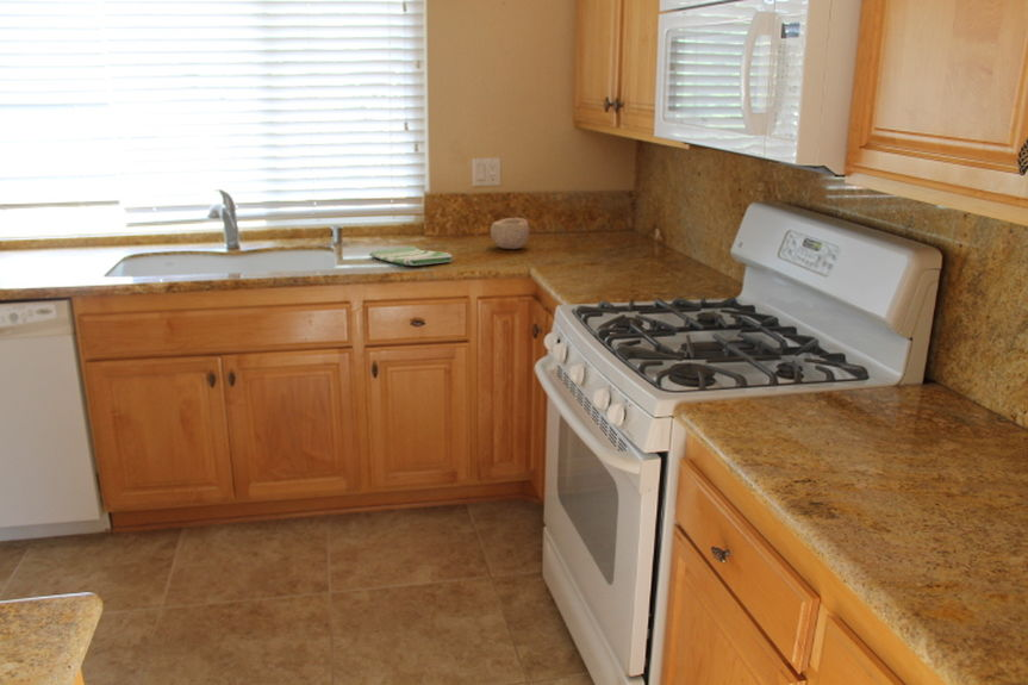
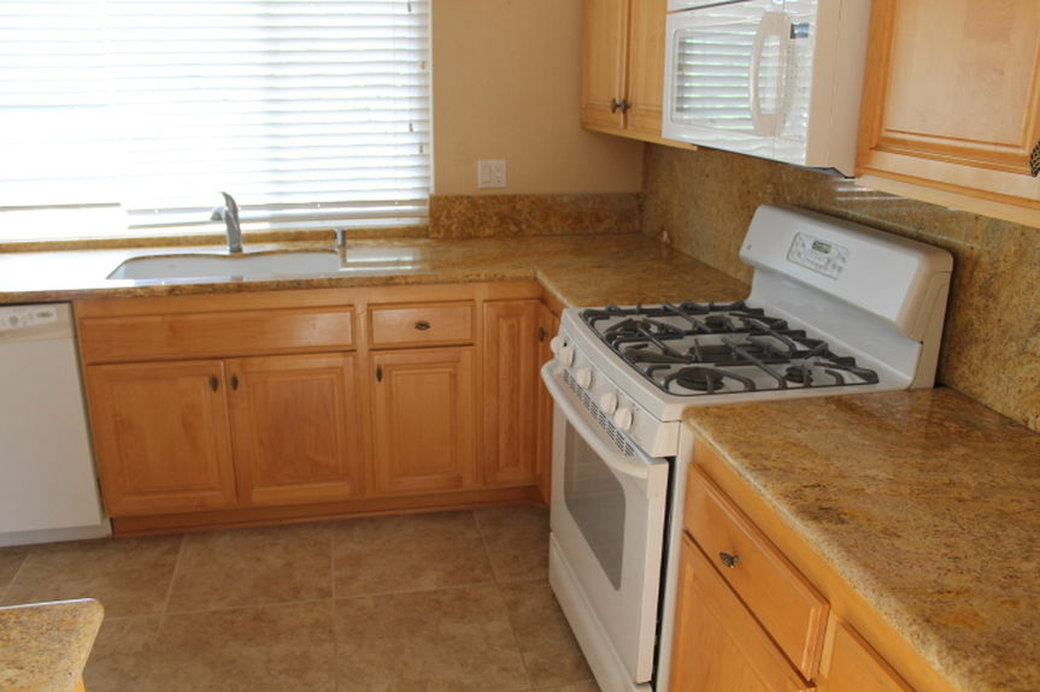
- bowl (510, 233)
- dish towel (411, 255)
